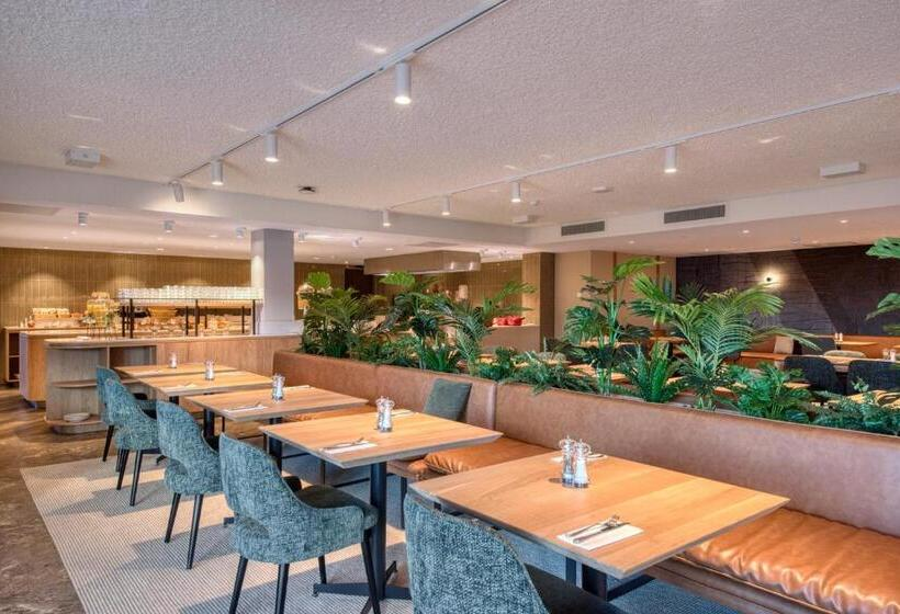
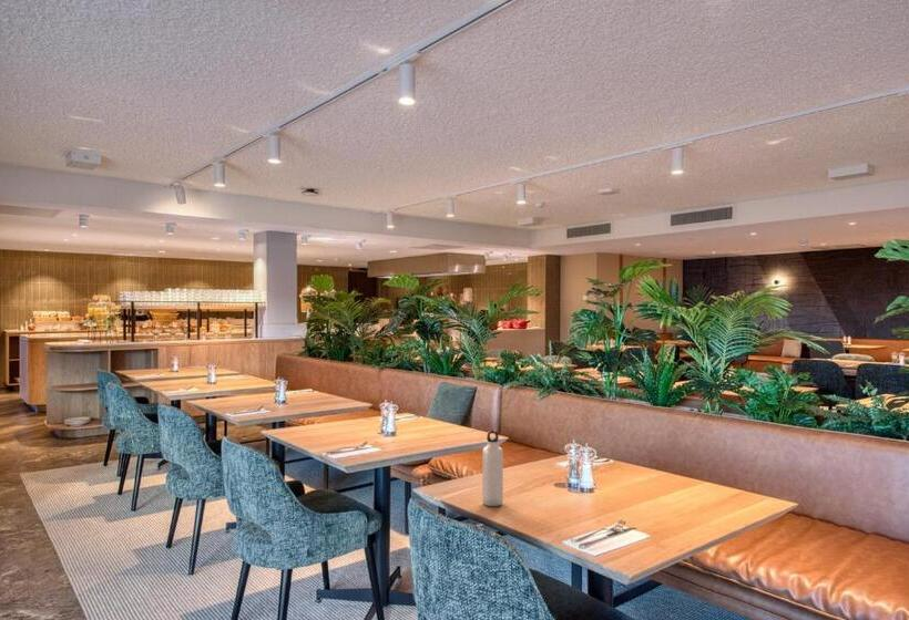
+ water bottle (492, 466)
